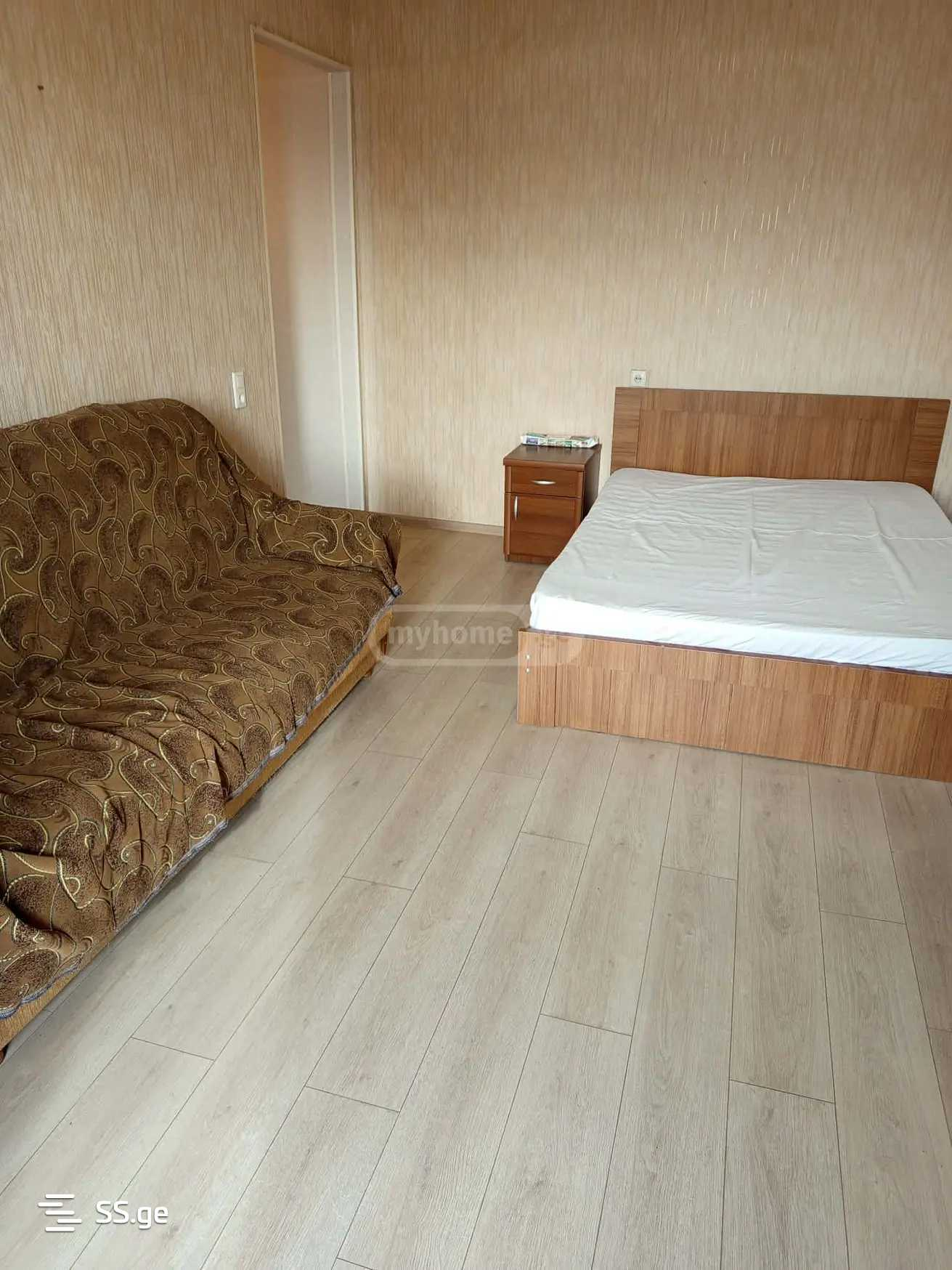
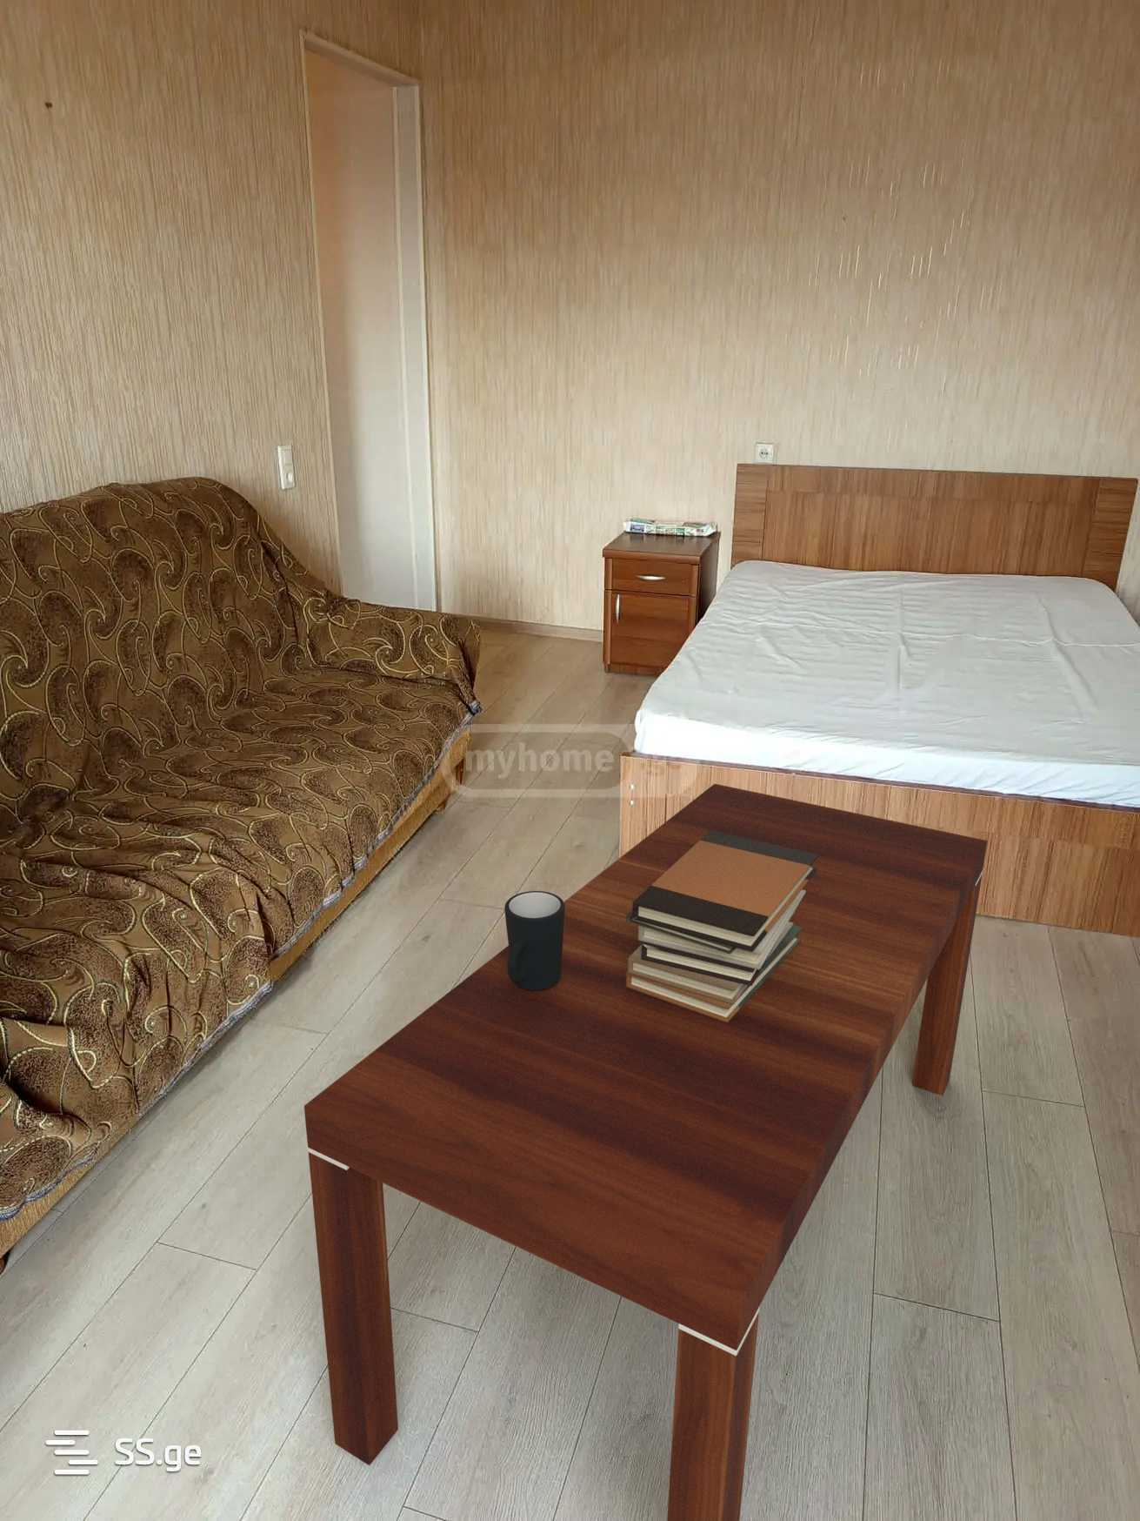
+ book stack (724, 919)
+ mug (529, 947)
+ coffee table (712, 1096)
